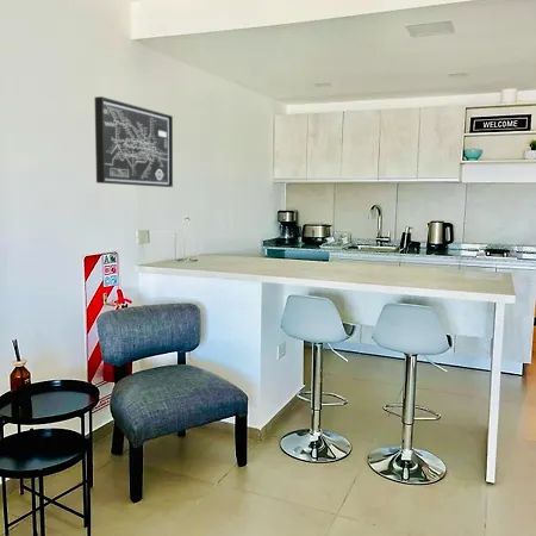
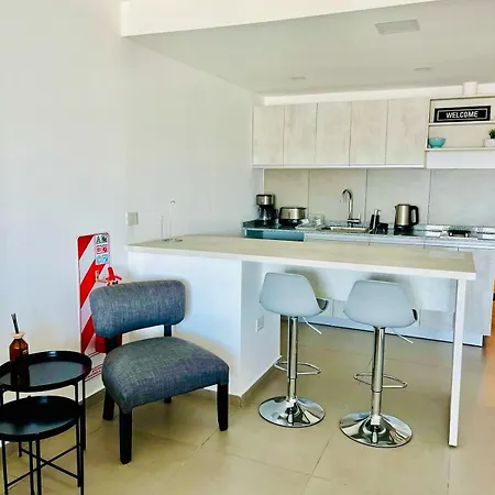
- wall art (137, 147)
